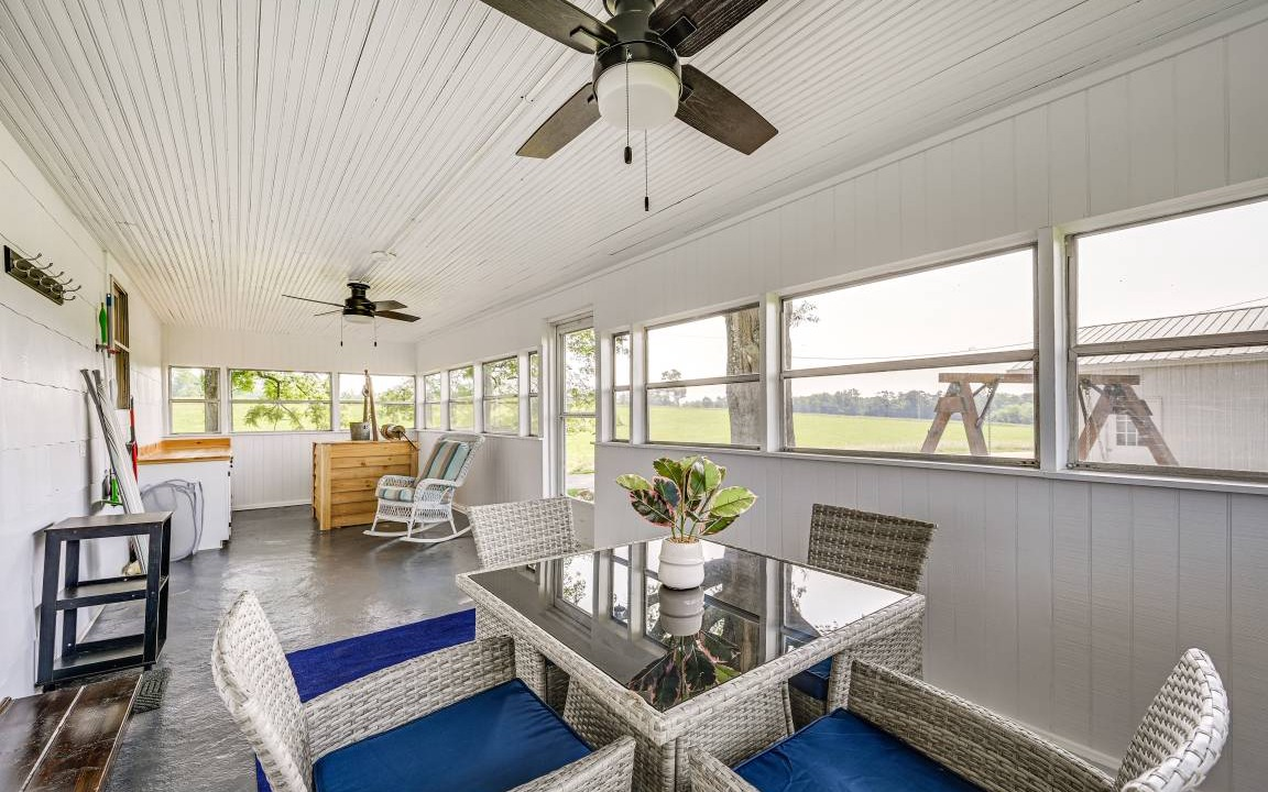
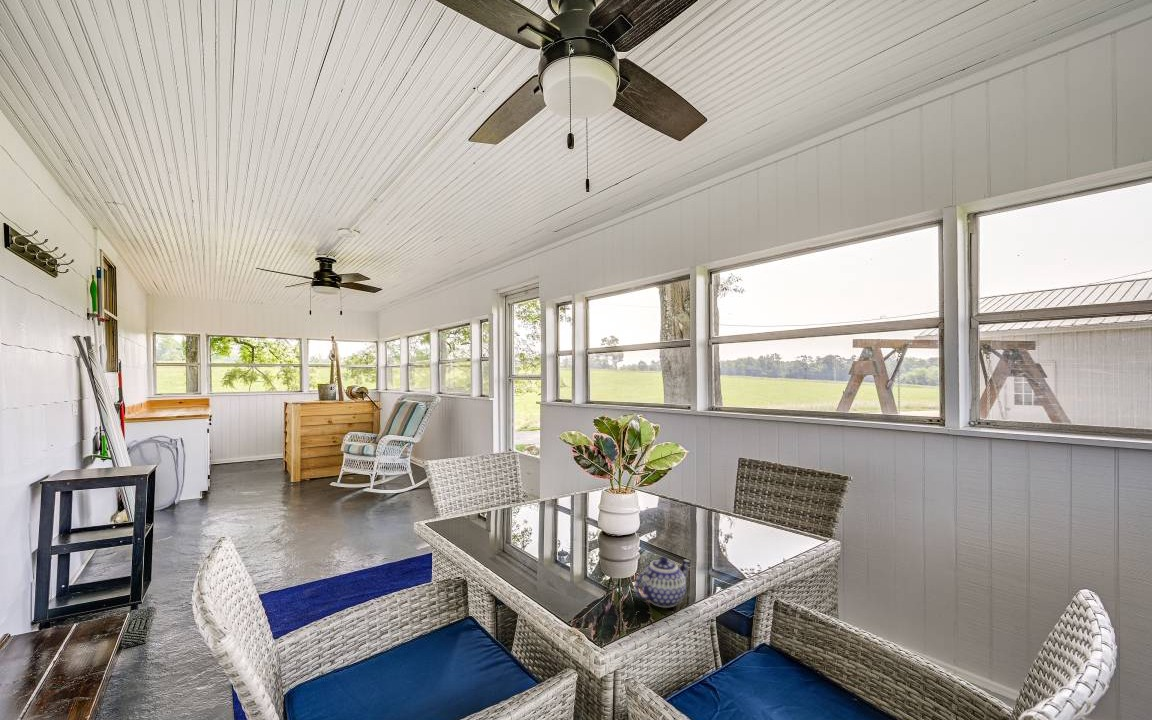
+ teapot (663, 579)
